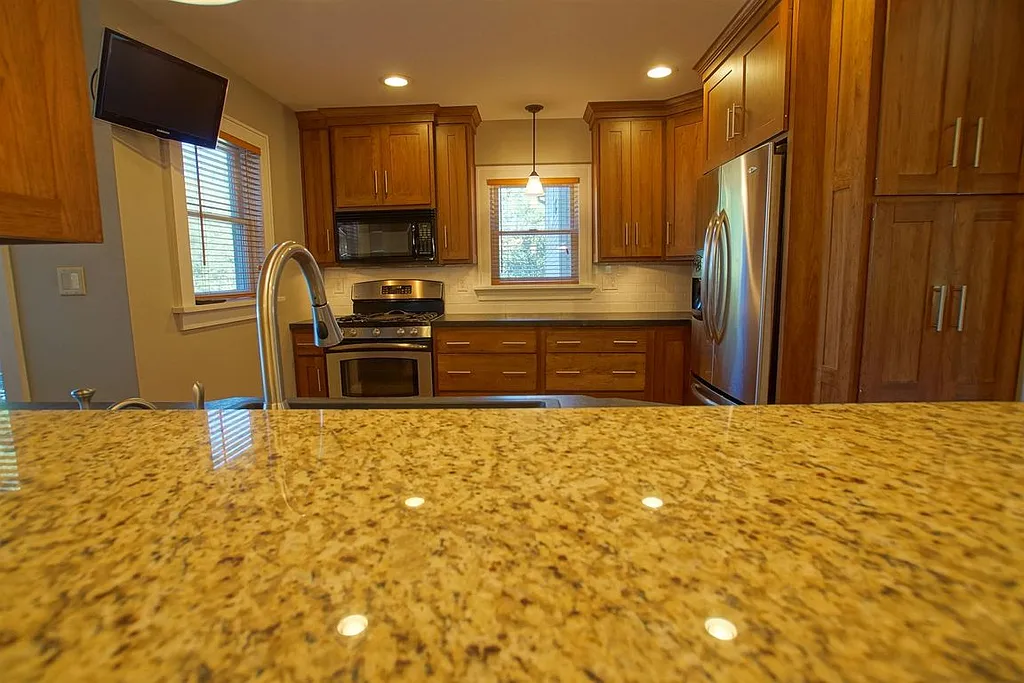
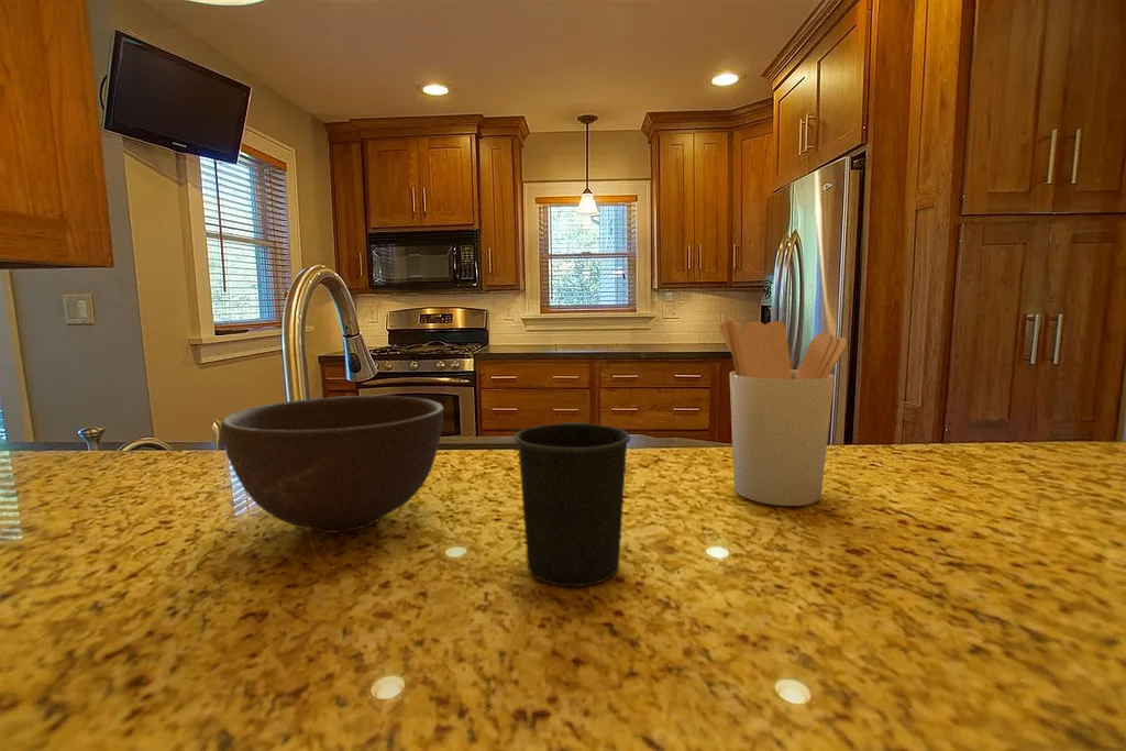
+ bowl (342, 466)
+ utensil holder (769, 400)
+ mug (574, 492)
